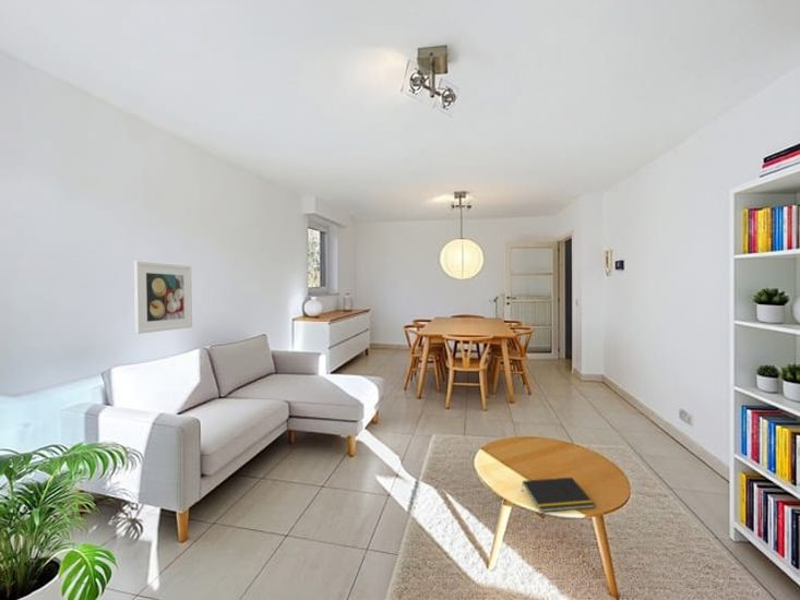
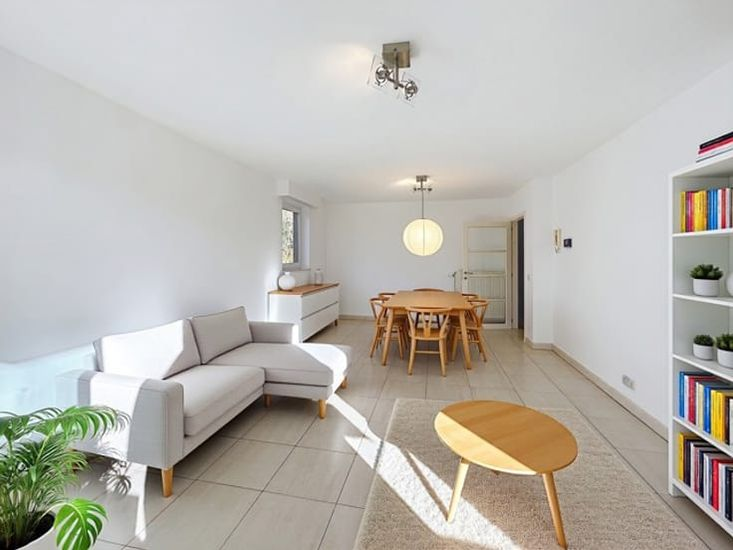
- notepad (557, 493)
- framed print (165, 297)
